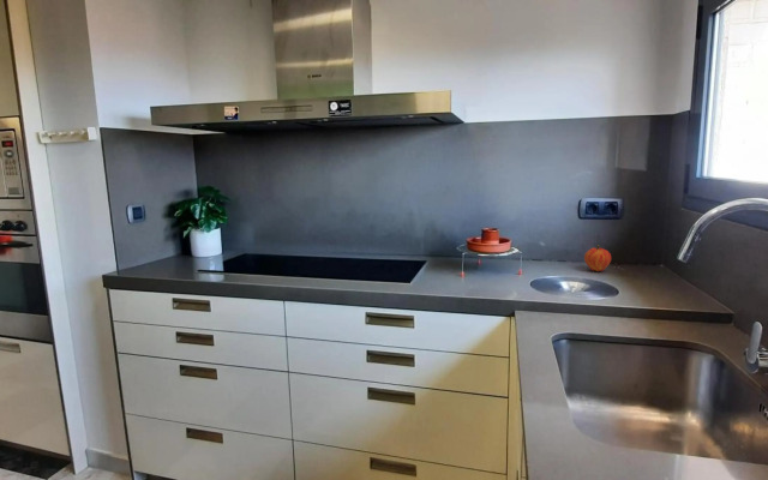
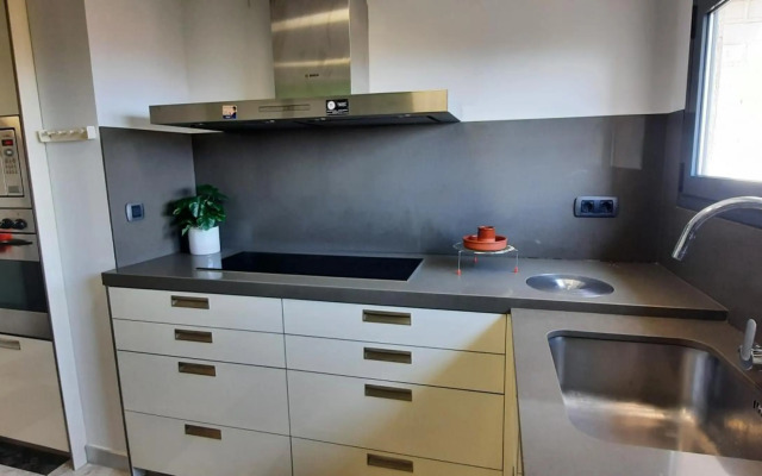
- fruit (598, 257)
